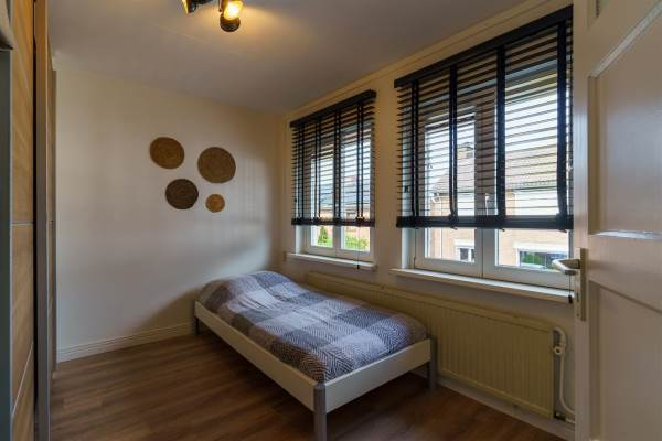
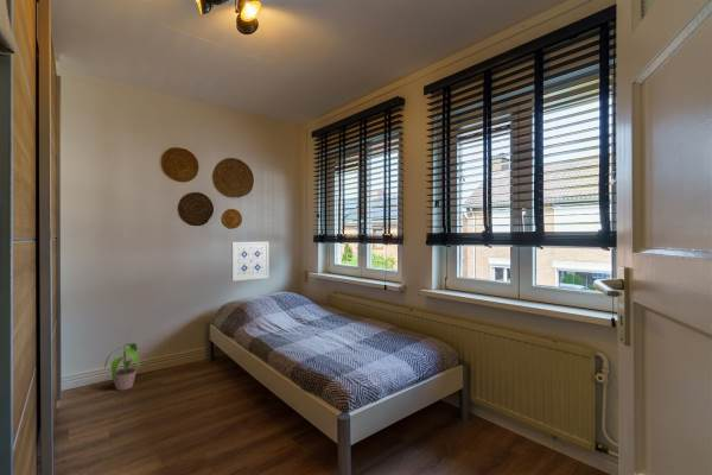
+ wall art (250, 260)
+ potted plant (125, 366)
